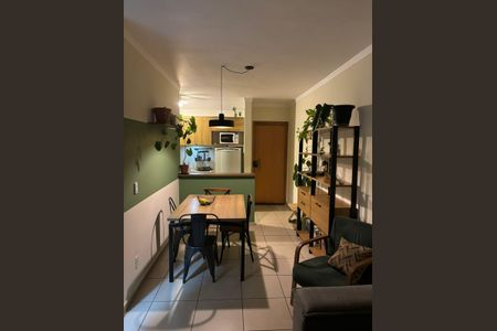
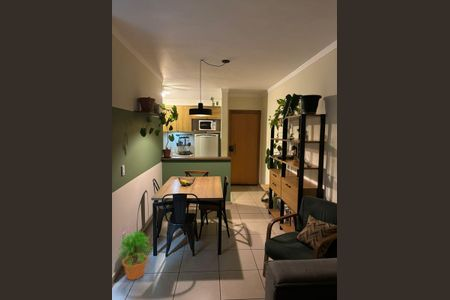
+ potted plant (134, 253)
